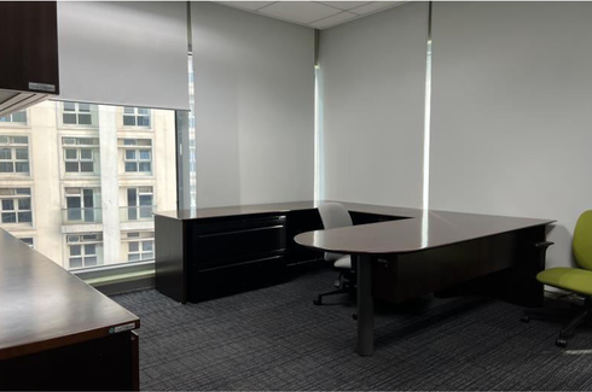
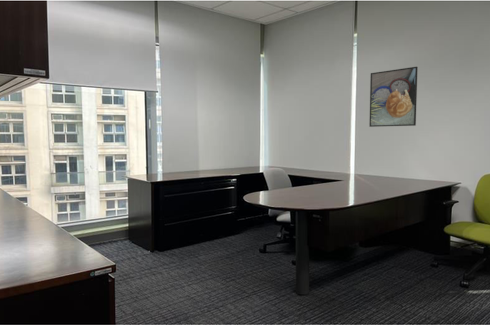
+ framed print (392, 98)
